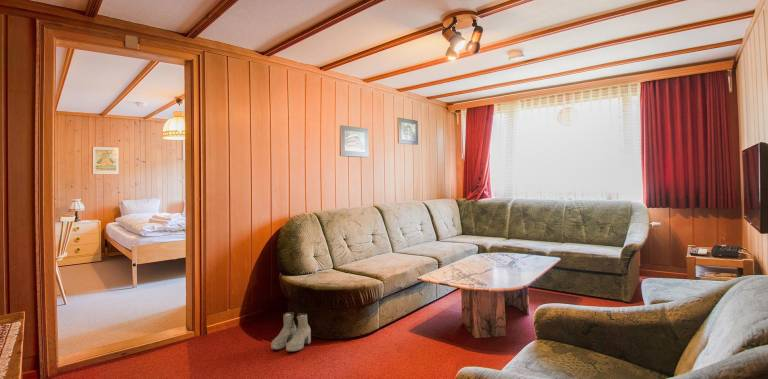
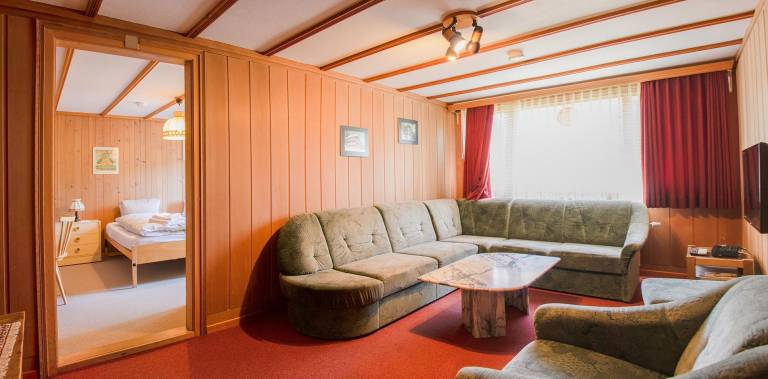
- boots (291, 330)
